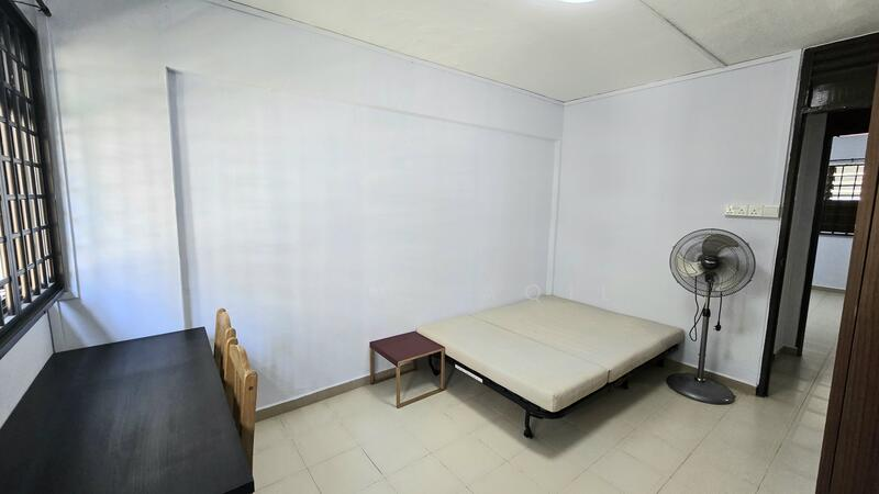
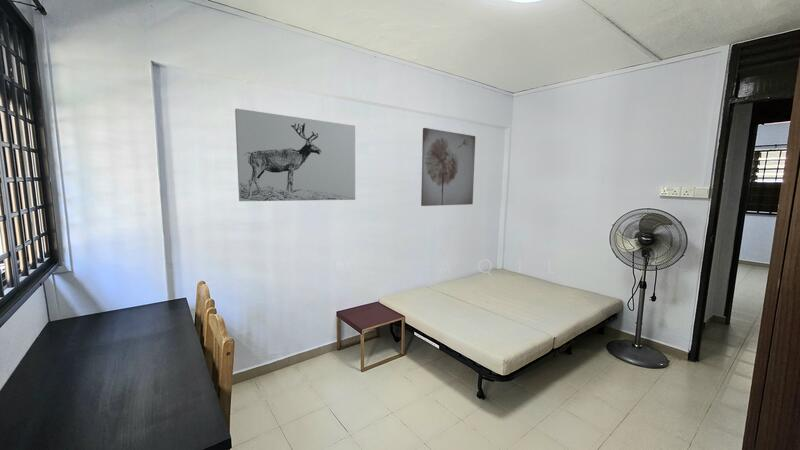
+ wall art (449, 169)
+ wall art (302, 159)
